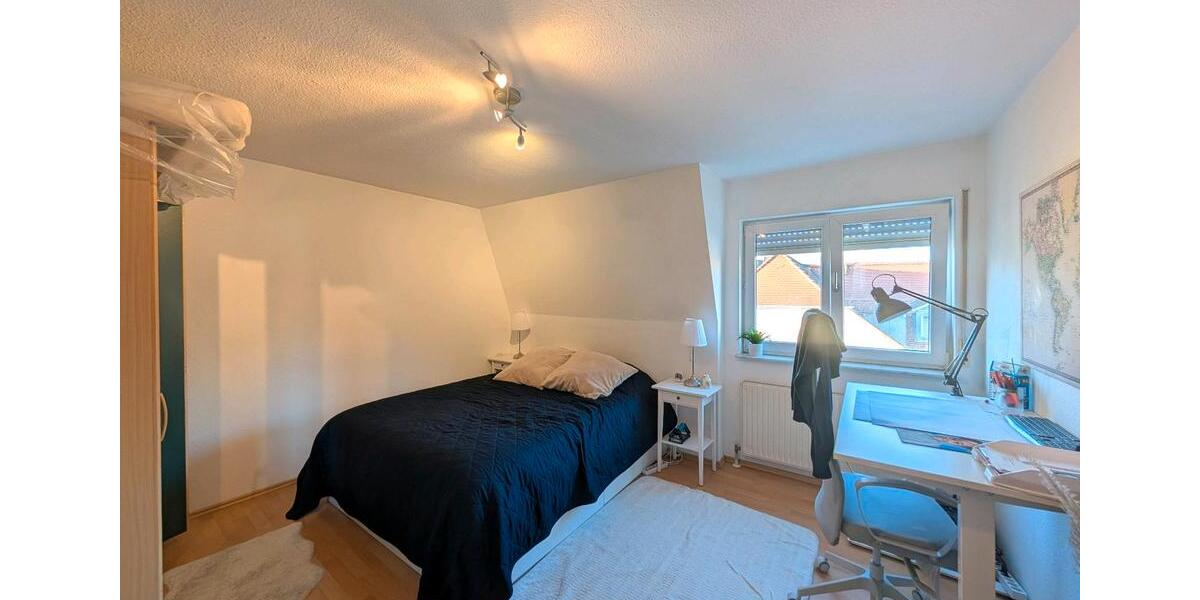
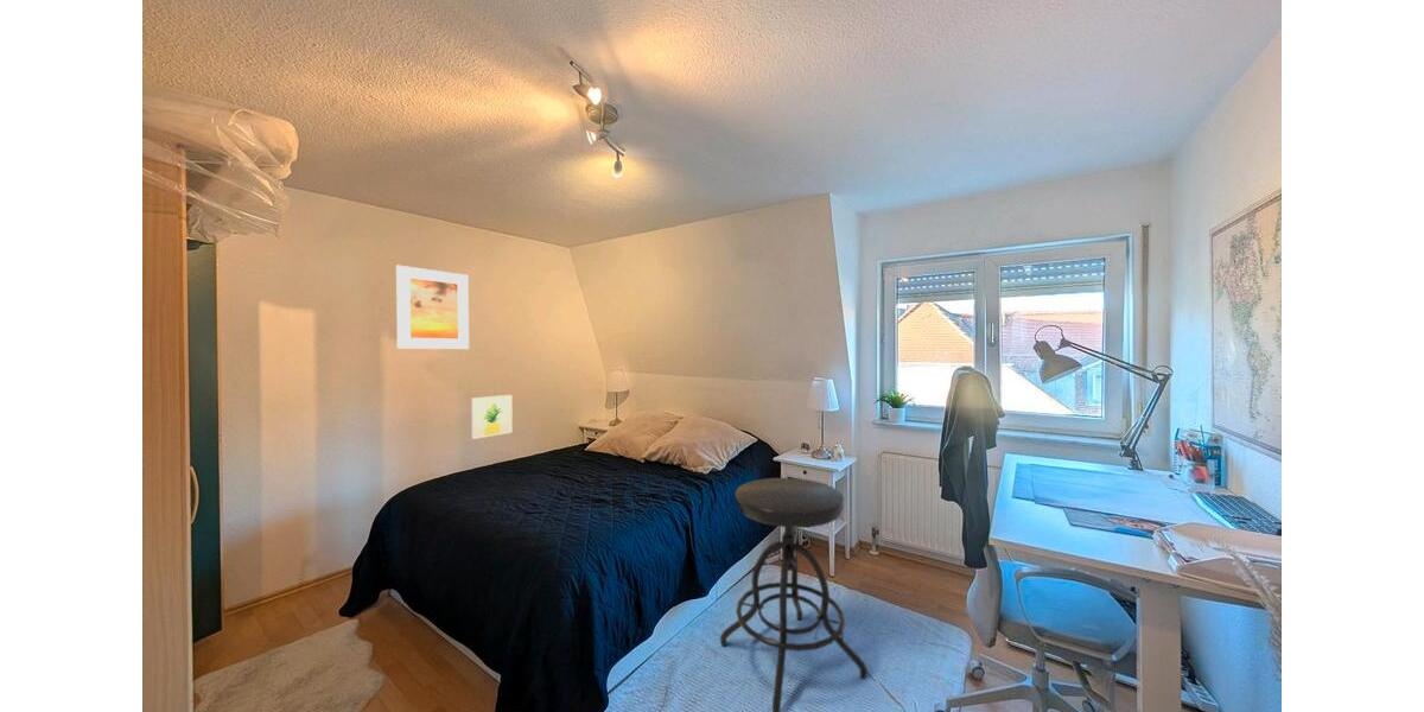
+ wall art (492, 415)
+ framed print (434, 310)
+ stool (787, 576)
